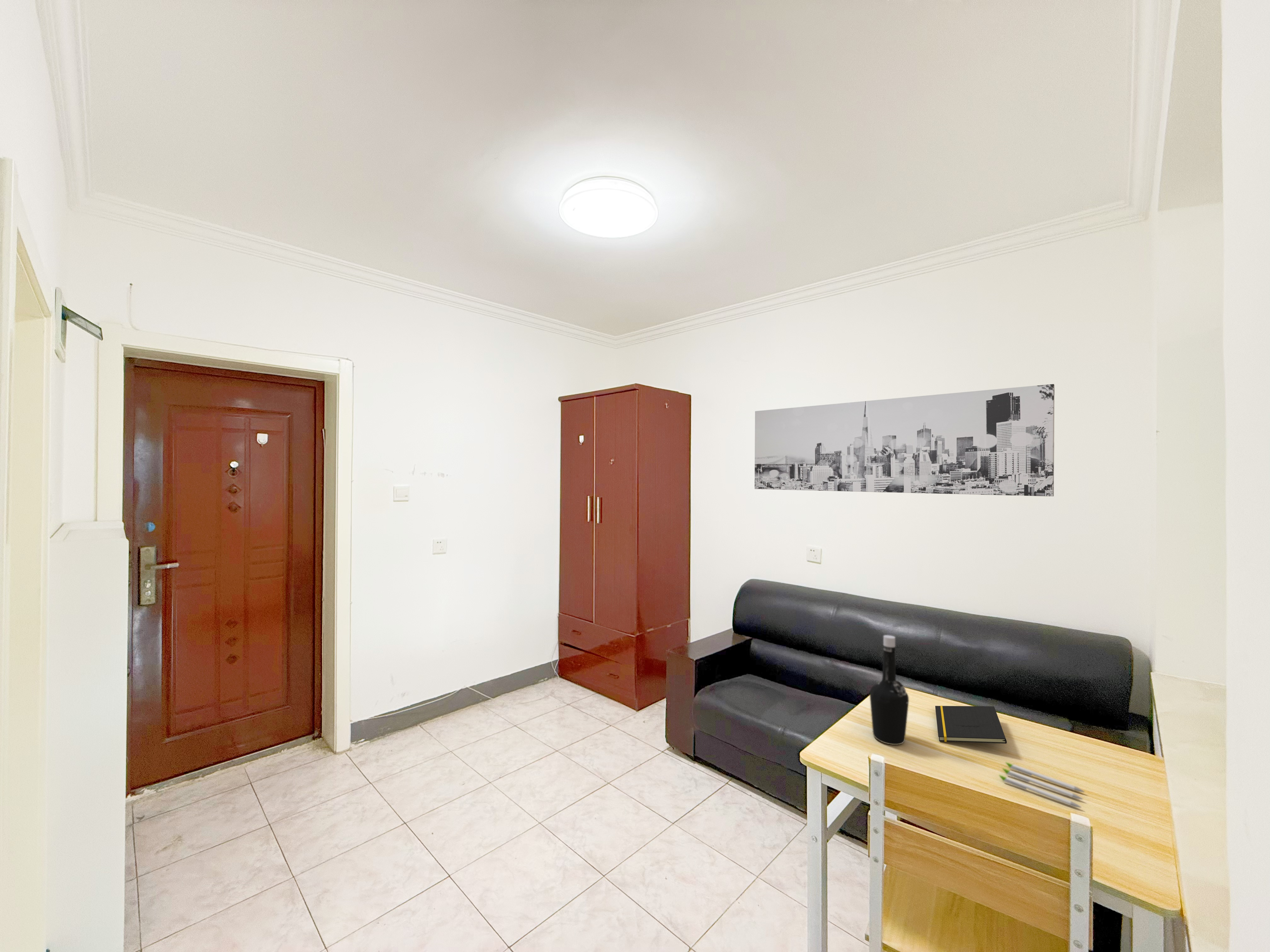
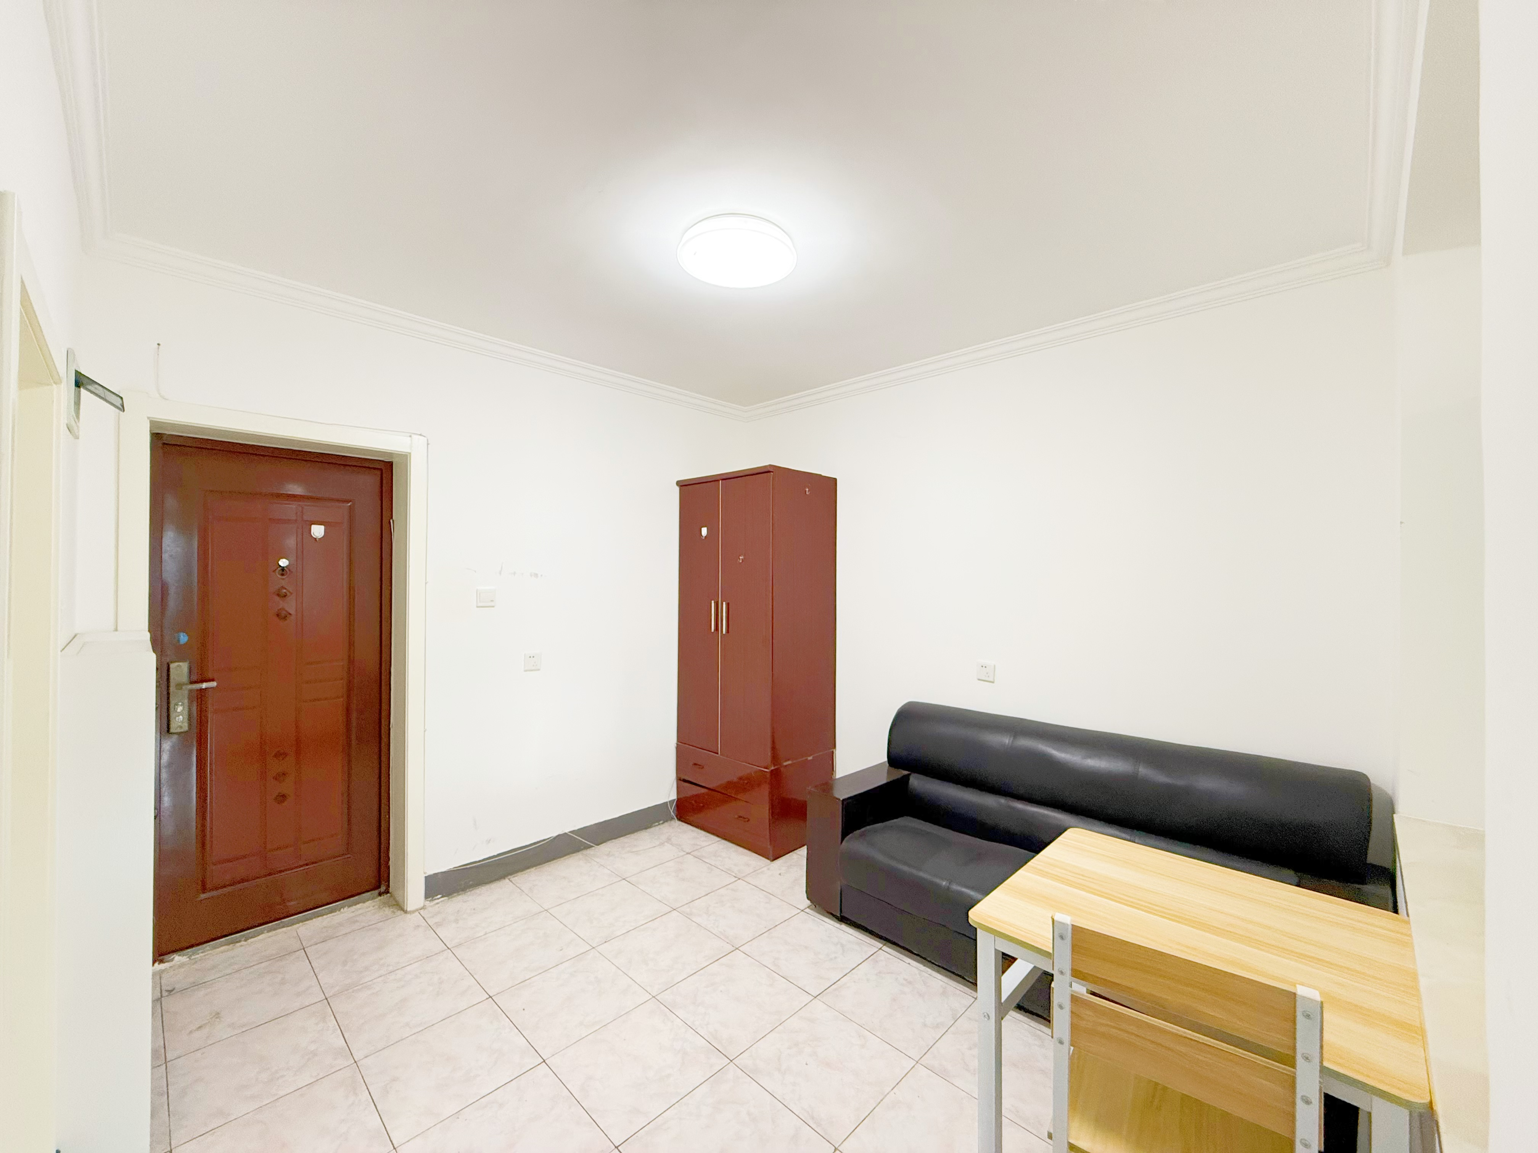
- pen (1041, 784)
- wall art (878, 446)
- notepad (968, 723)
- bottle (889, 688)
